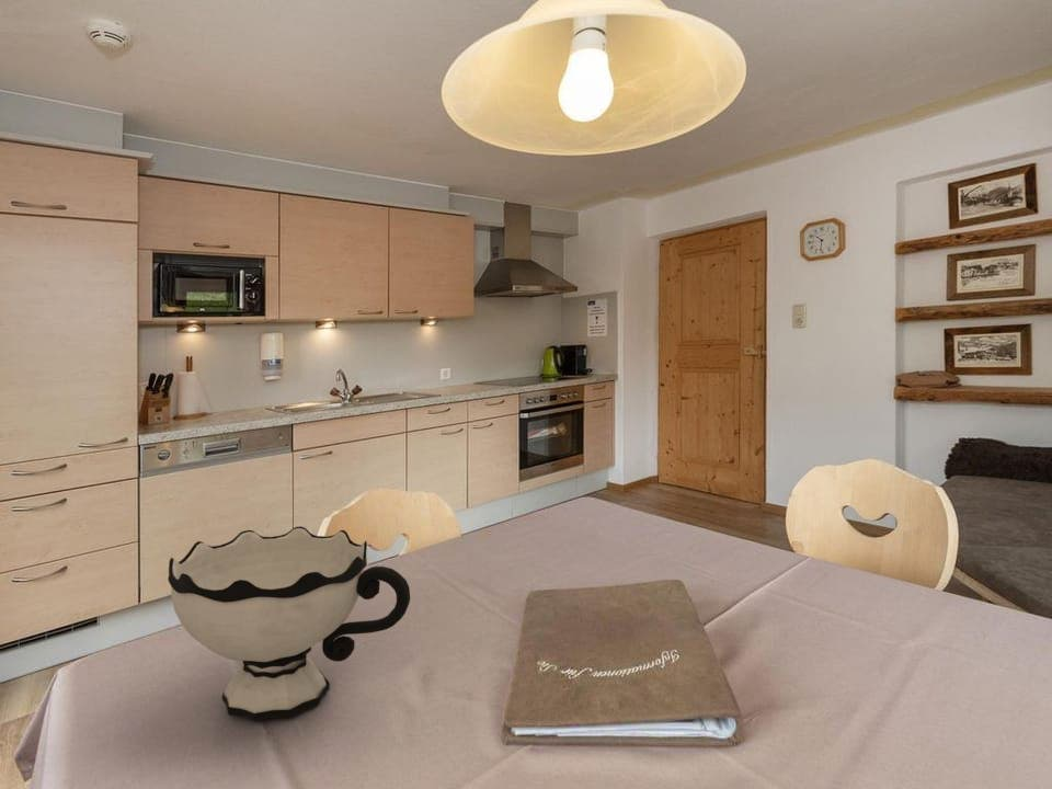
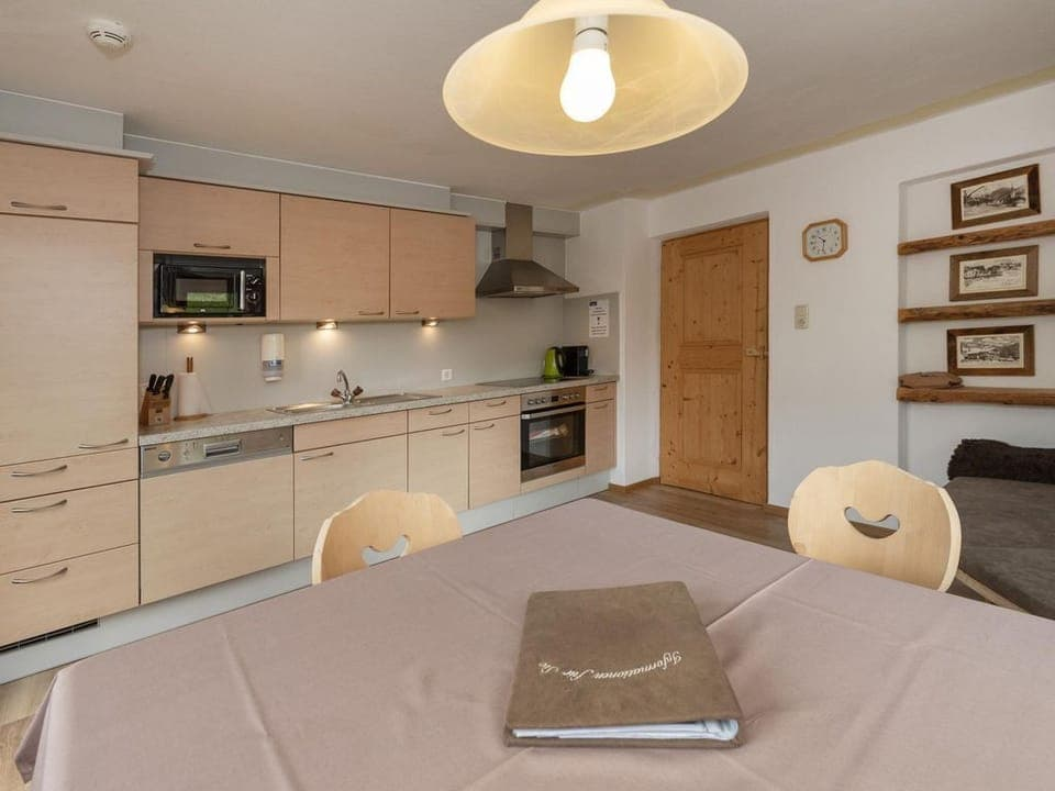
- bowl (298, 621)
